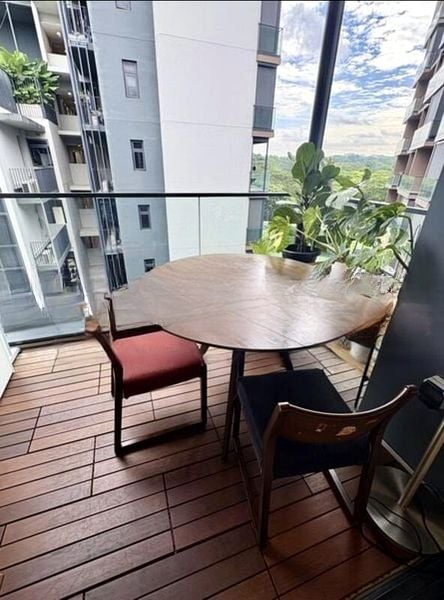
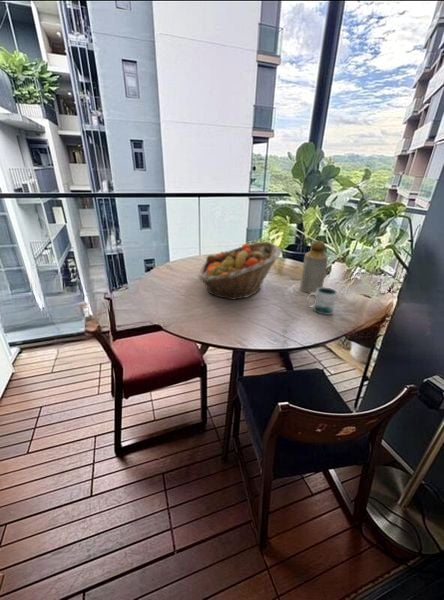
+ mug (320, 300)
+ fruit basket (238, 266)
+ bottle (314, 266)
